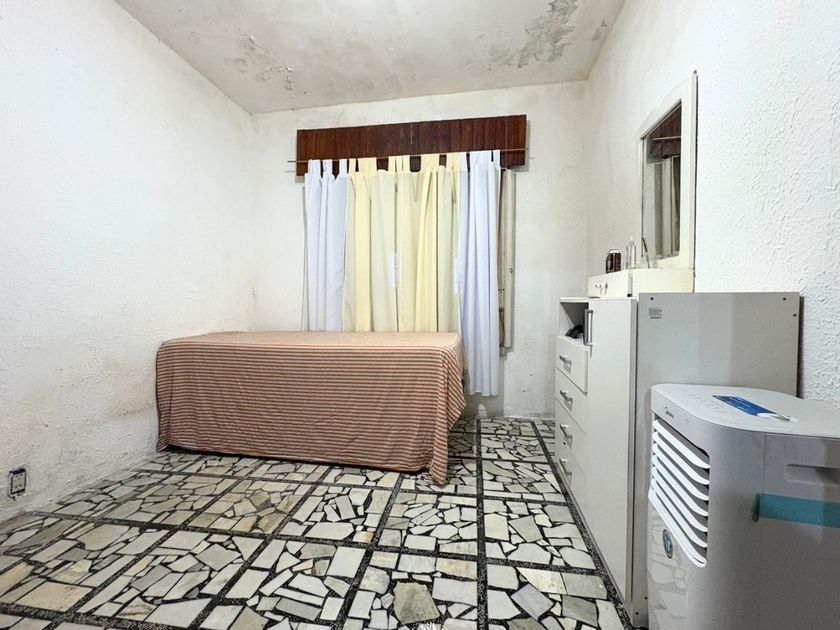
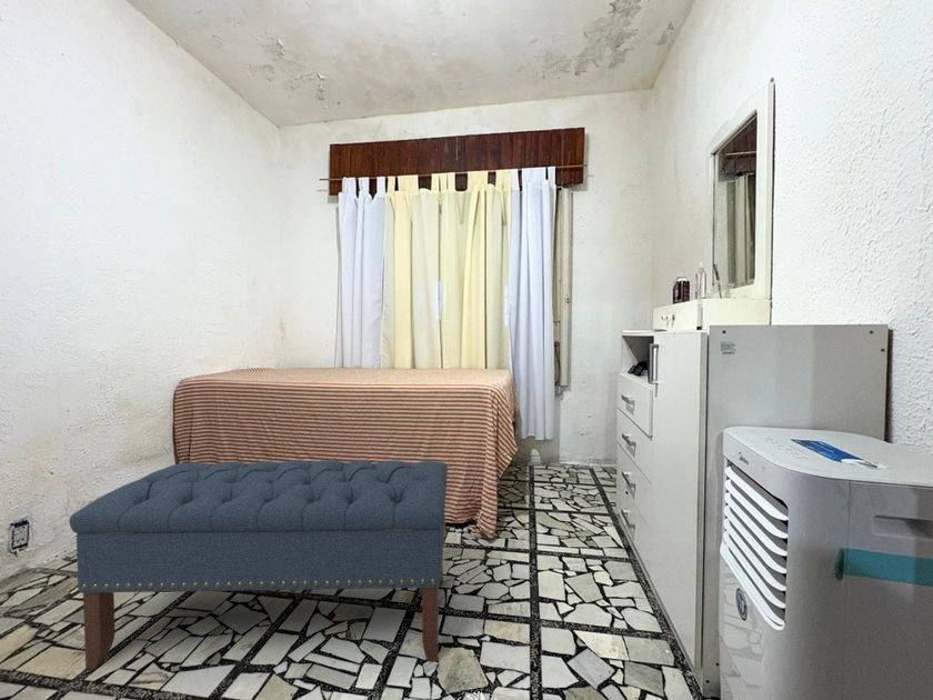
+ bench (291, 546)
